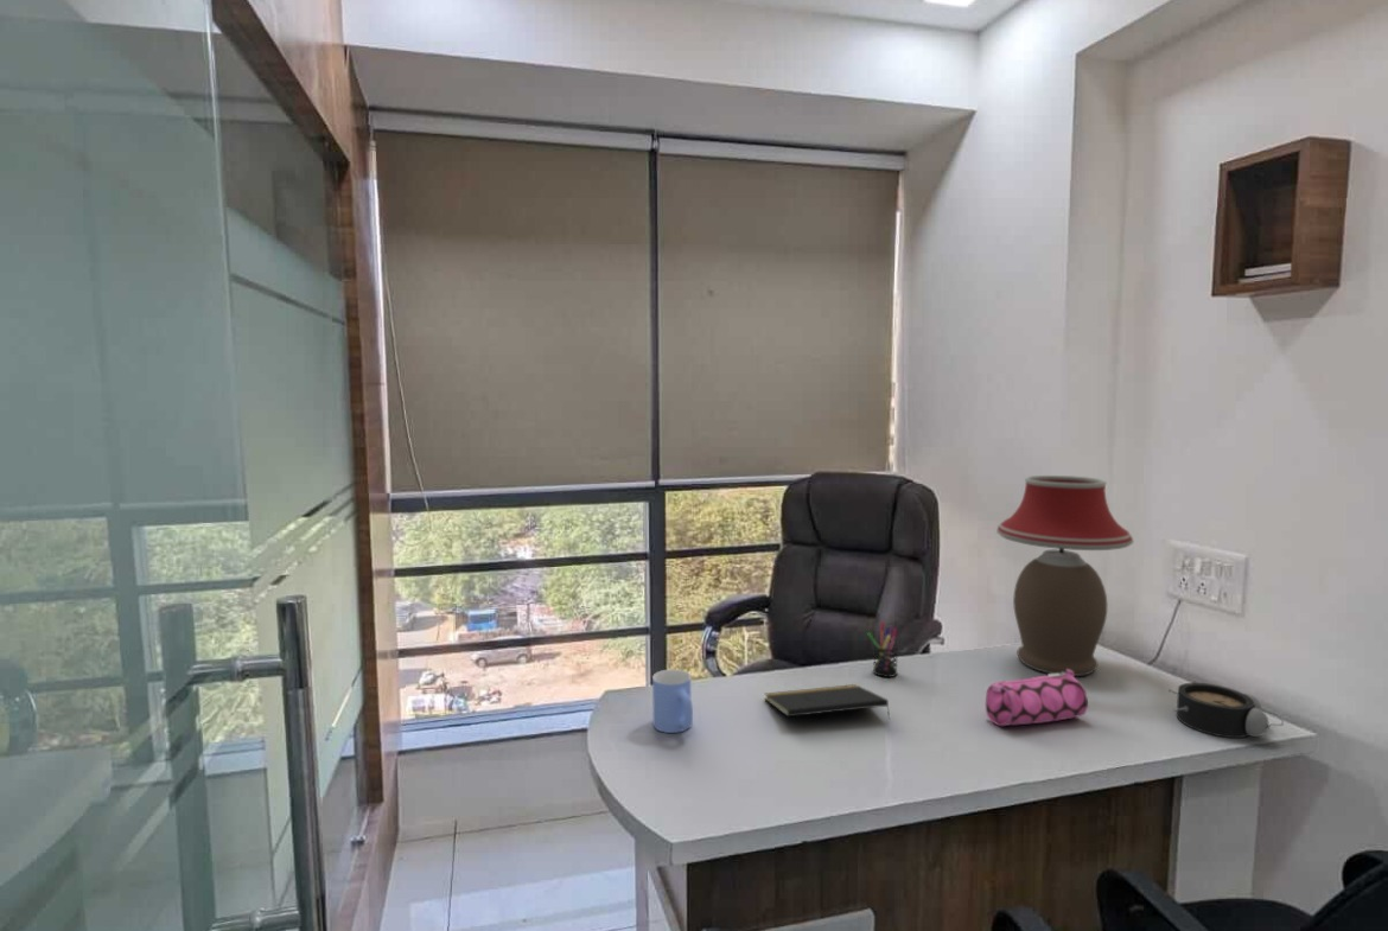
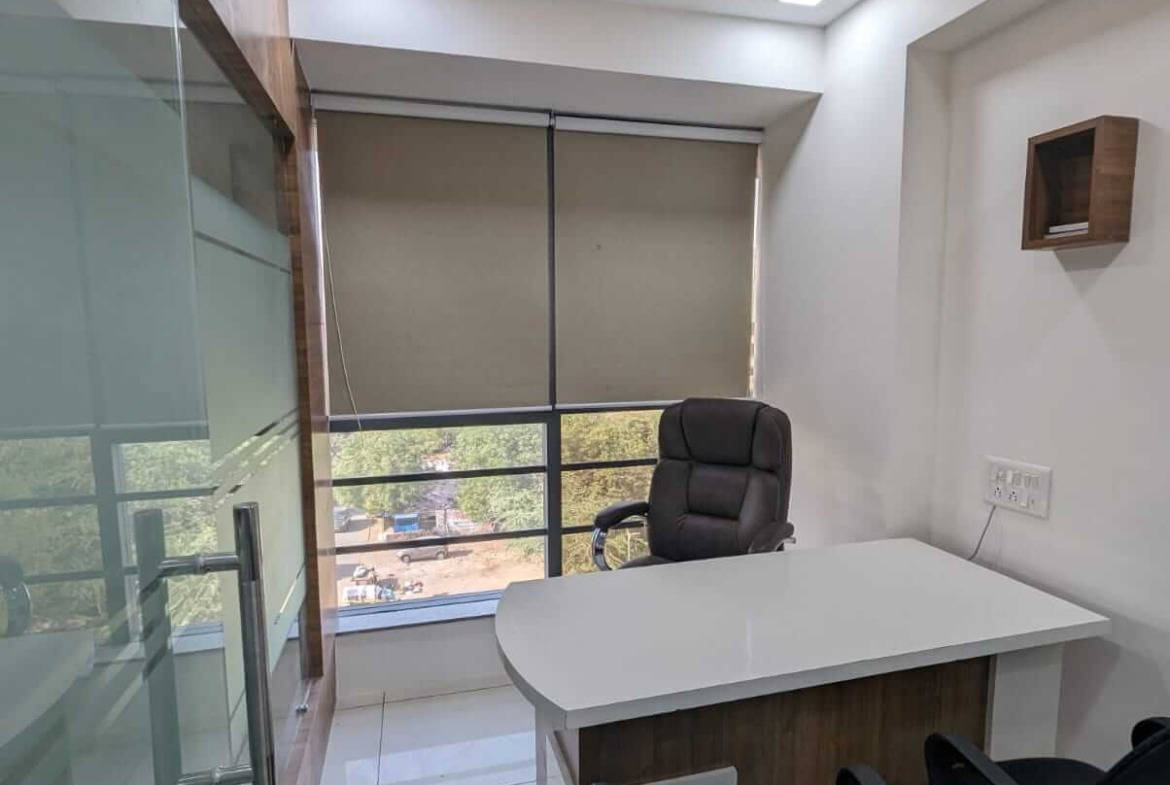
- pen holder (881, 649)
- alarm clock (1224, 710)
- table lamp (1061, 573)
- pencil case (1034, 697)
- mug (674, 703)
- notepad (823, 699)
